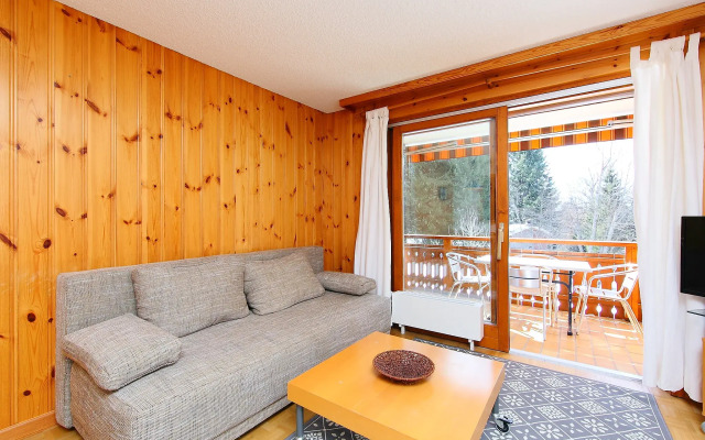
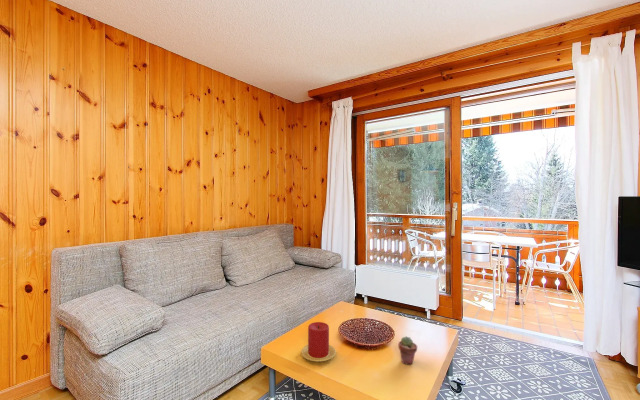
+ potted succulent (407, 349)
+ candle (318, 340)
